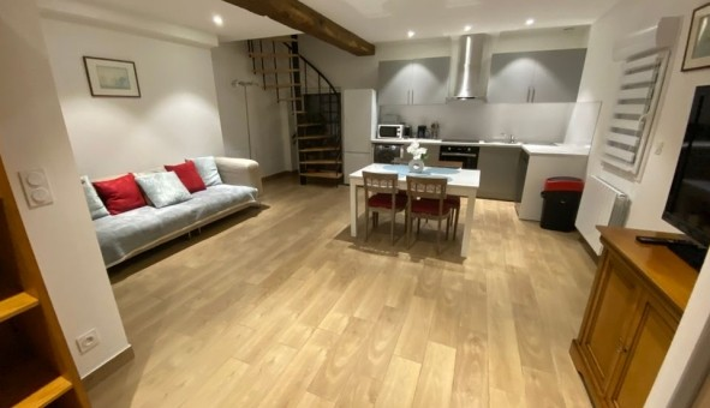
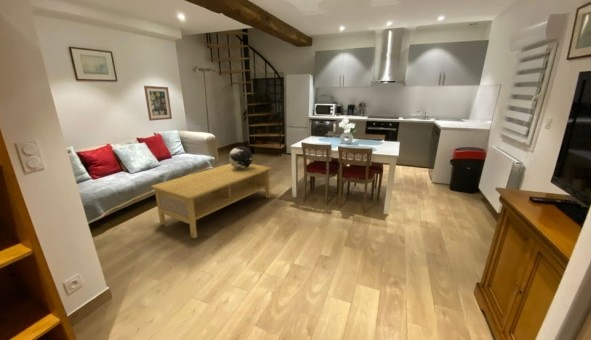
+ coffee table (220, 192)
+ decorative sphere (240, 157)
+ wall art (158, 103)
